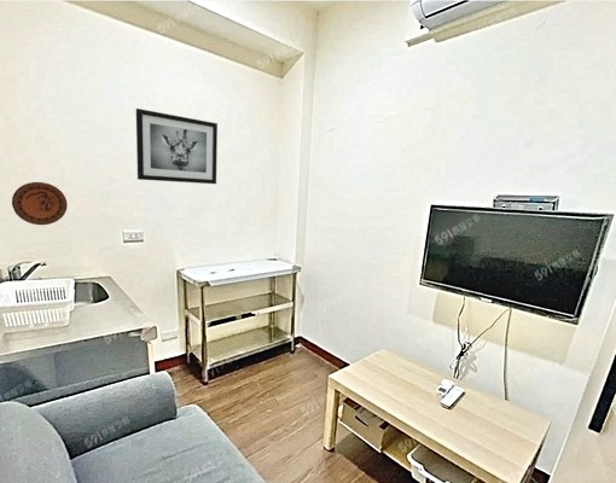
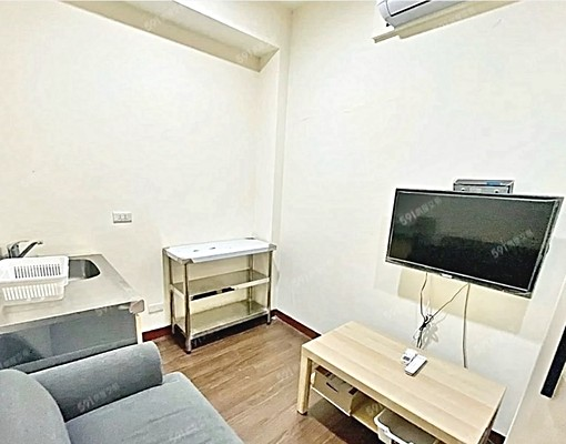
- wall art (179, 150)
- decorative plate (40, 203)
